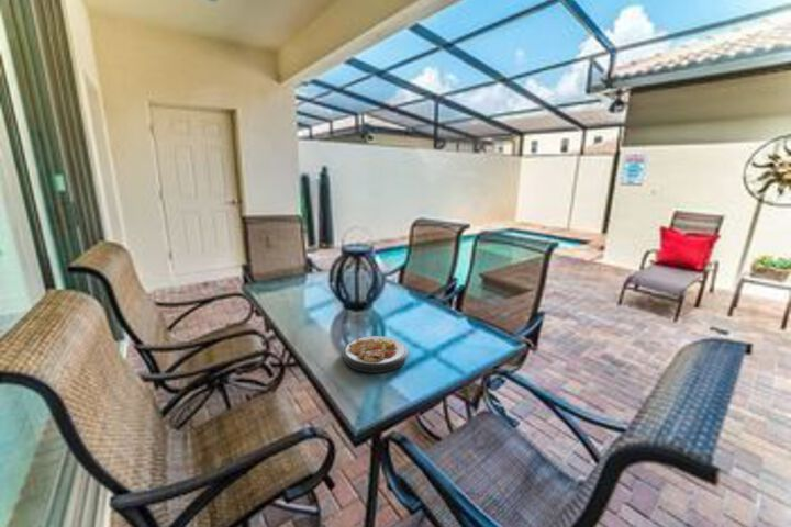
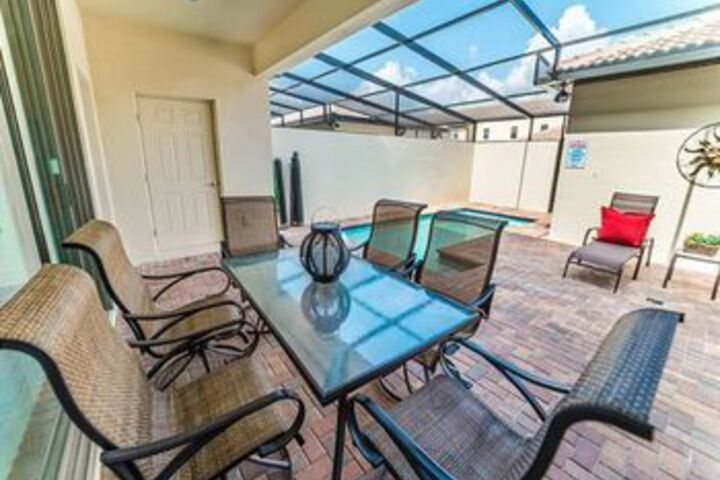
- plate (375, 350)
